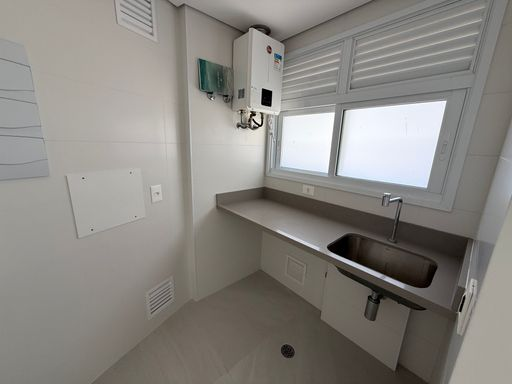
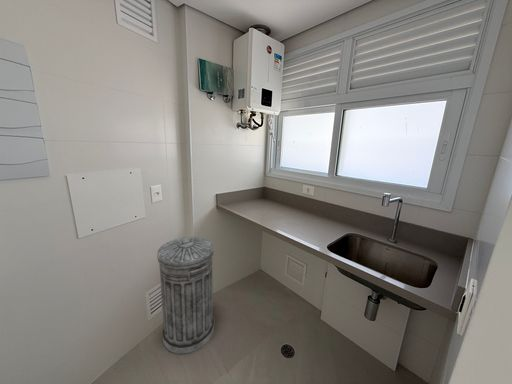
+ trash can (187, 286)
